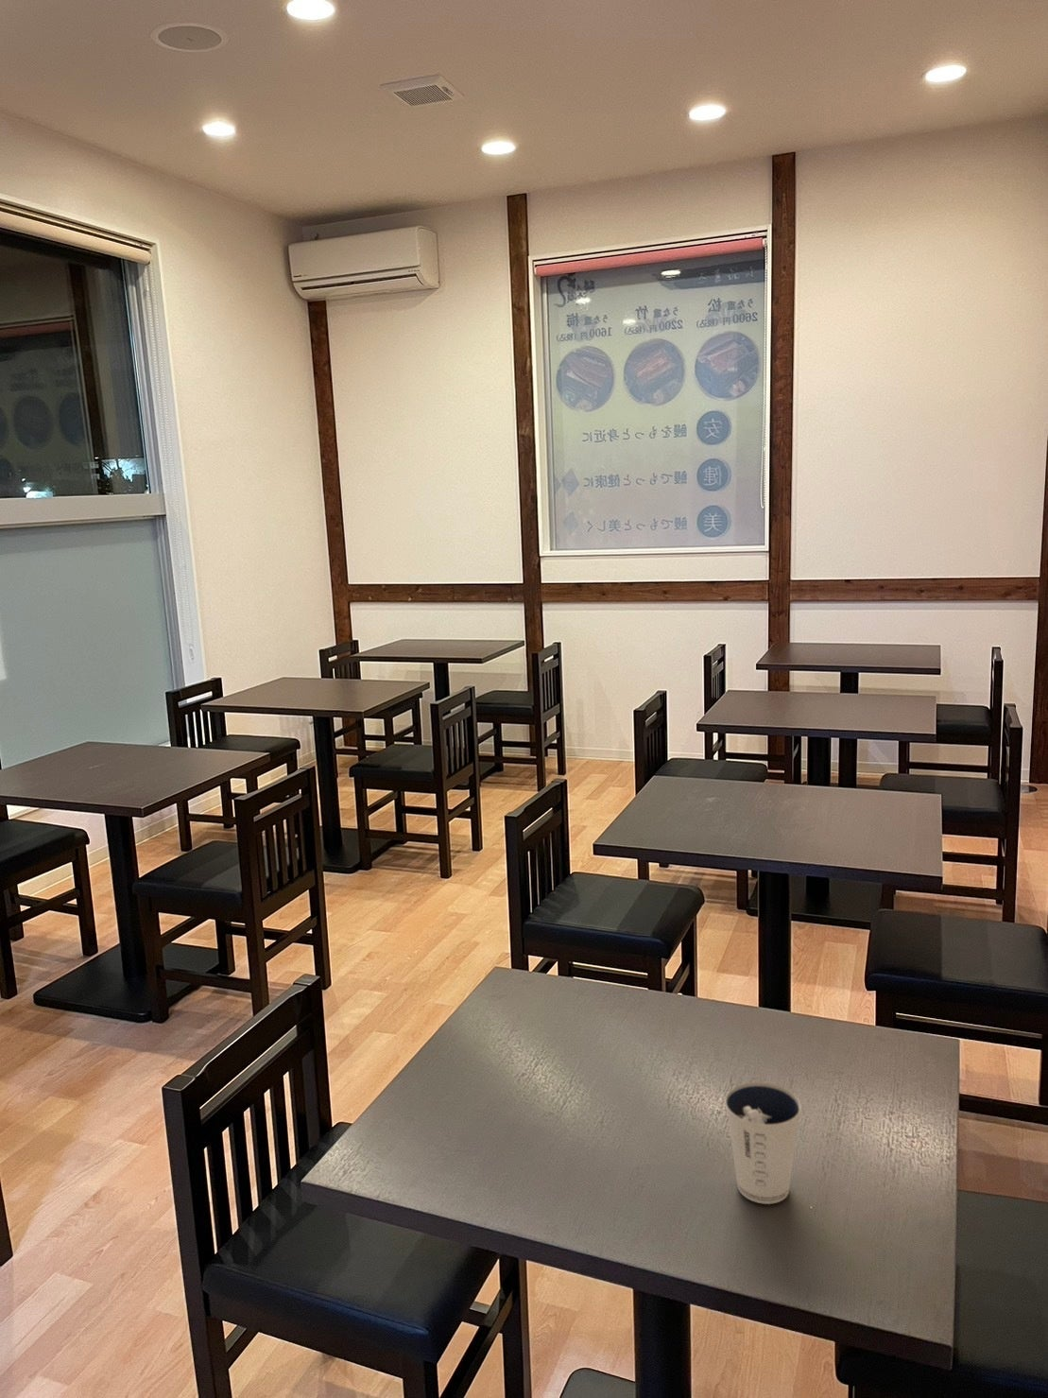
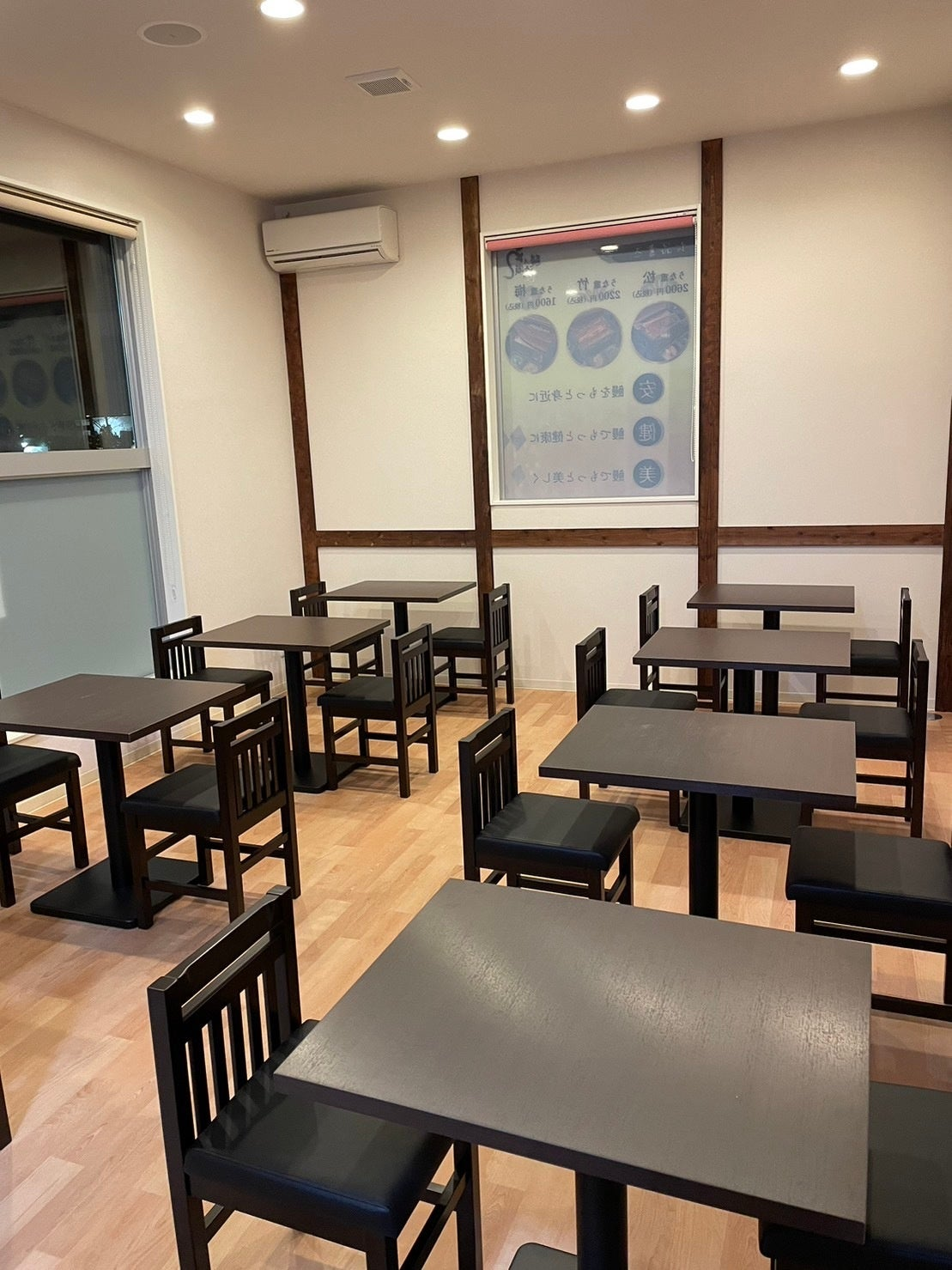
- dixie cup (763, 1146)
